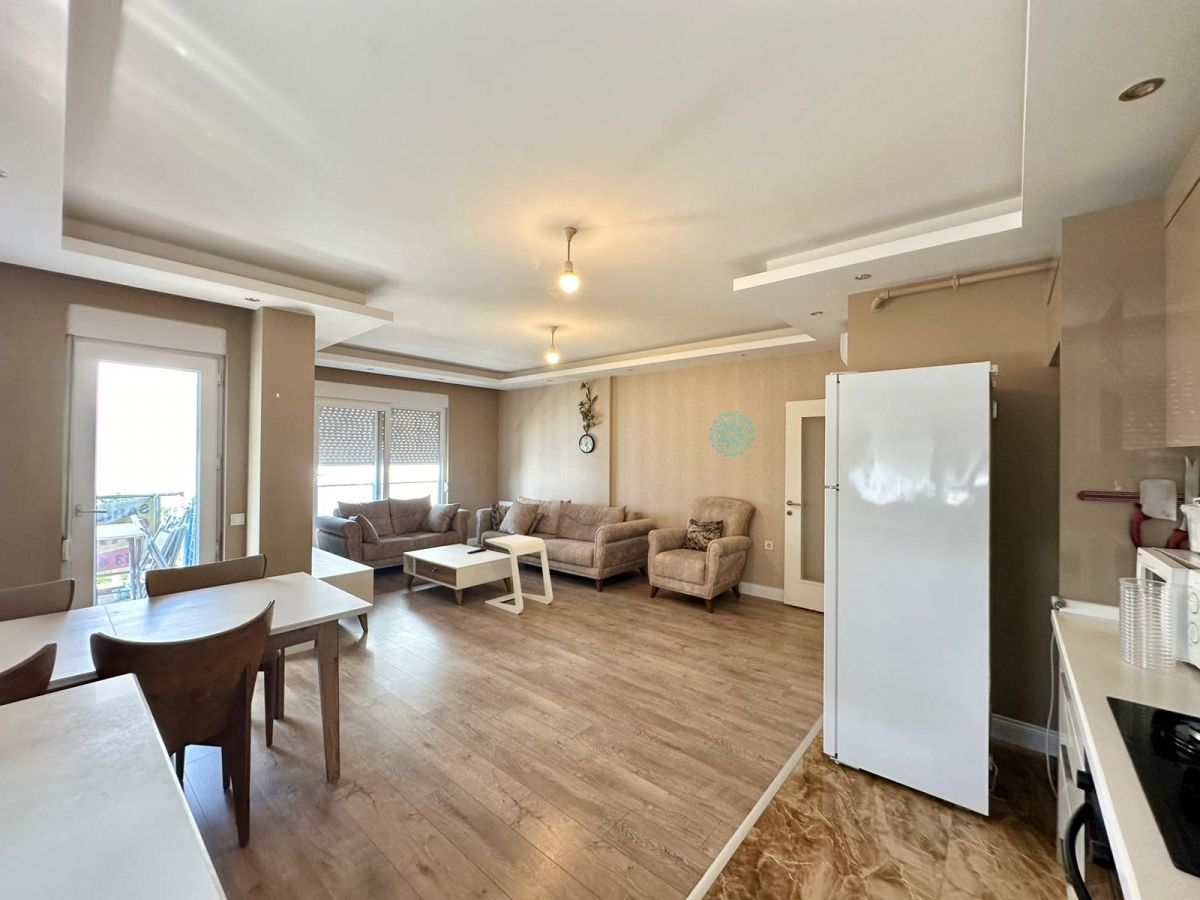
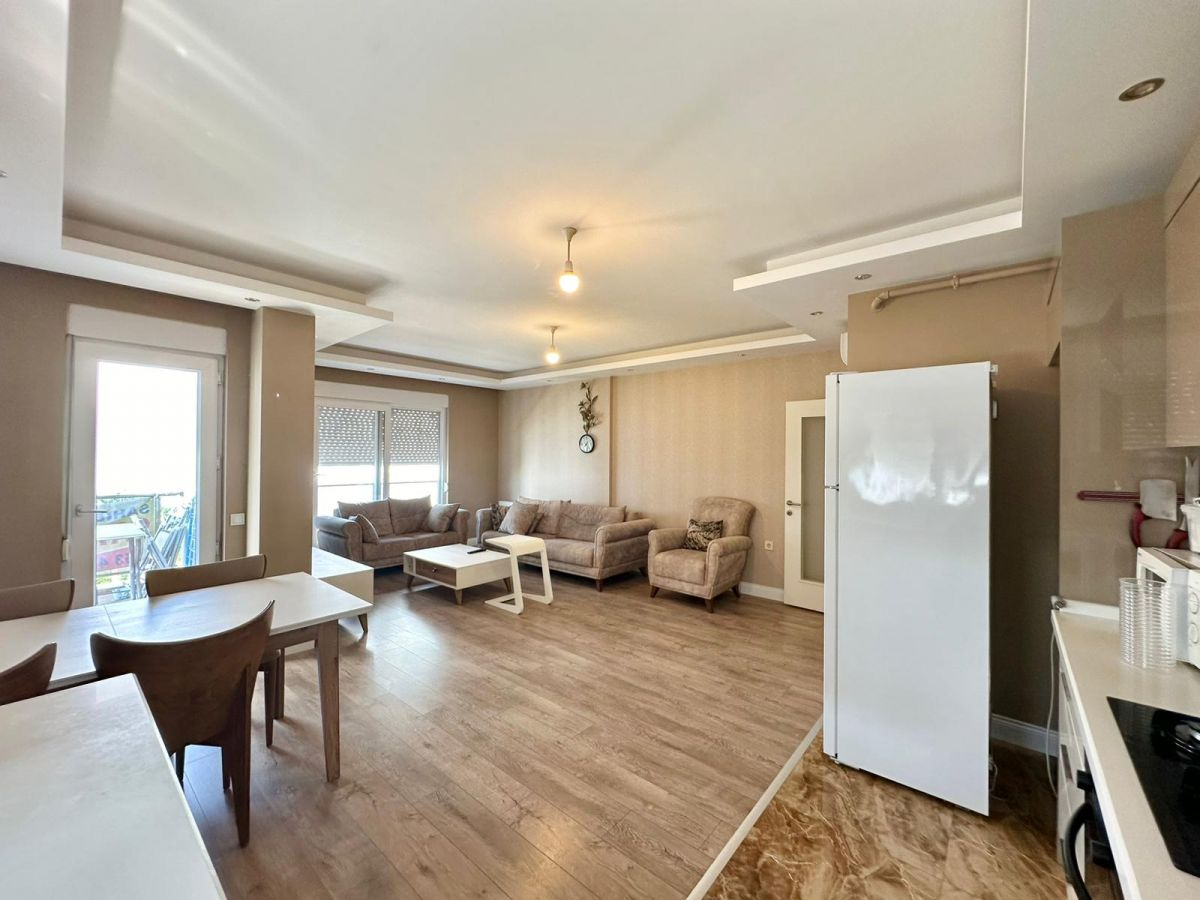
- wall decoration (731, 434)
